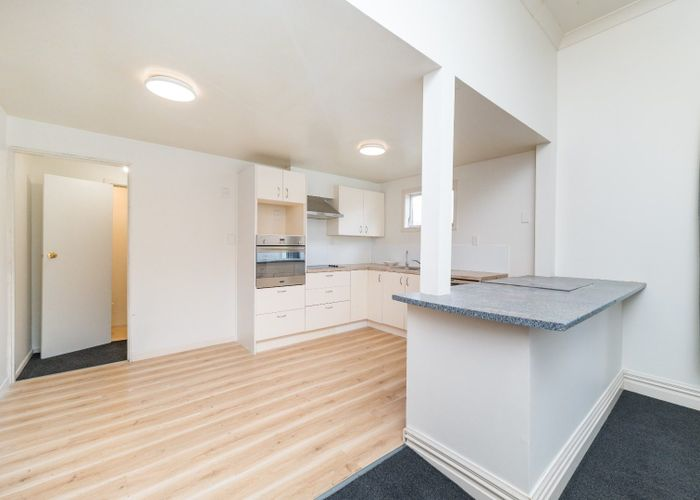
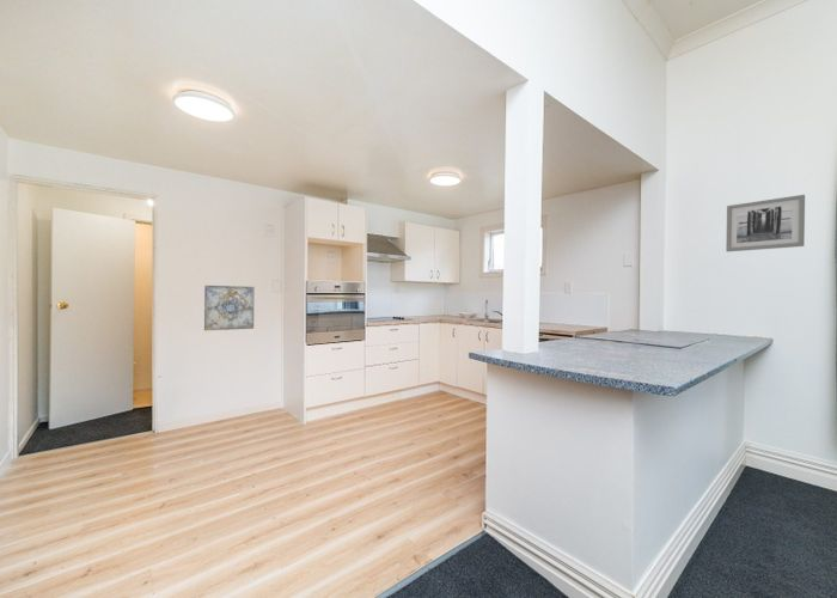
+ wall art (763, 225)
+ wall art (230, 307)
